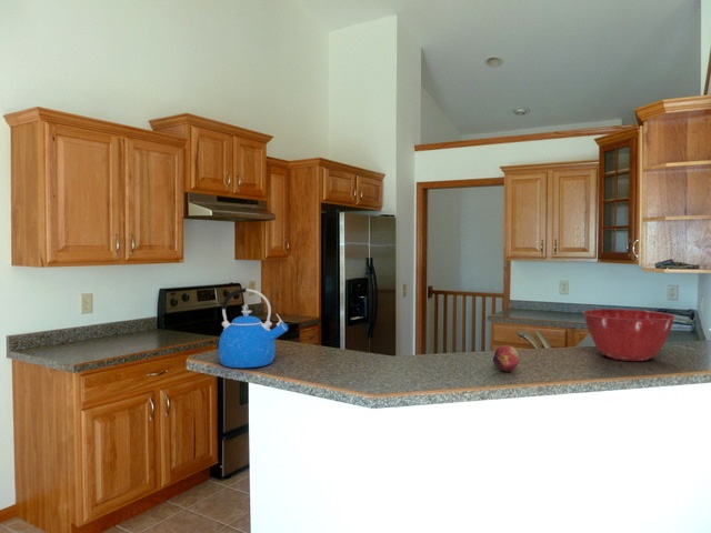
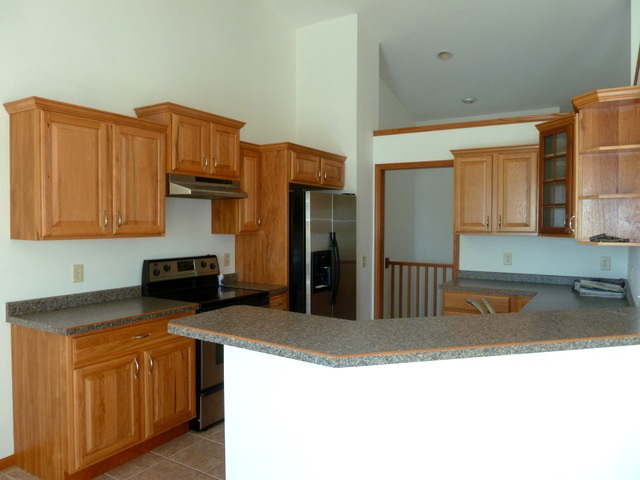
- mixing bowl (627, 334)
- kettle (253, 325)
- fruit (505, 359)
